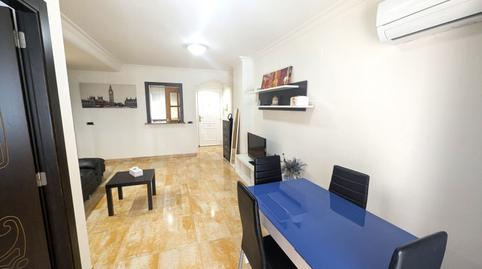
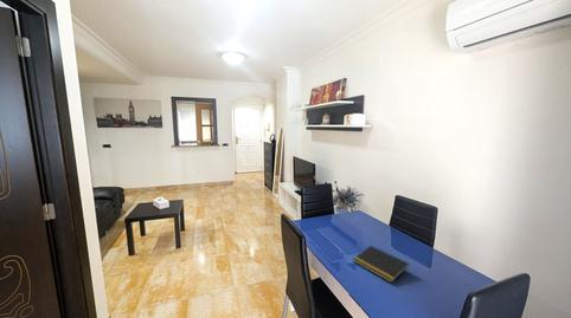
+ notepad (379, 261)
